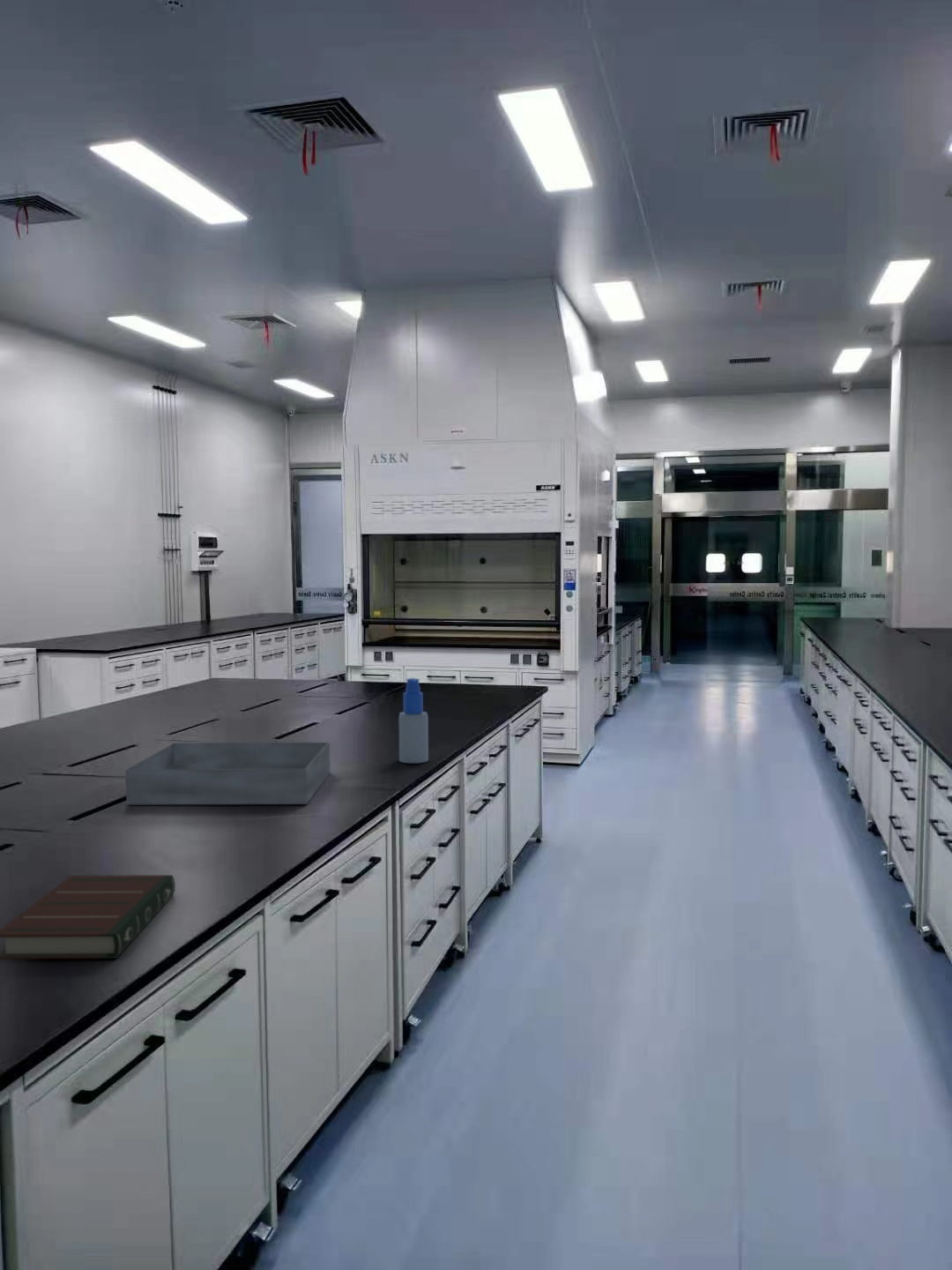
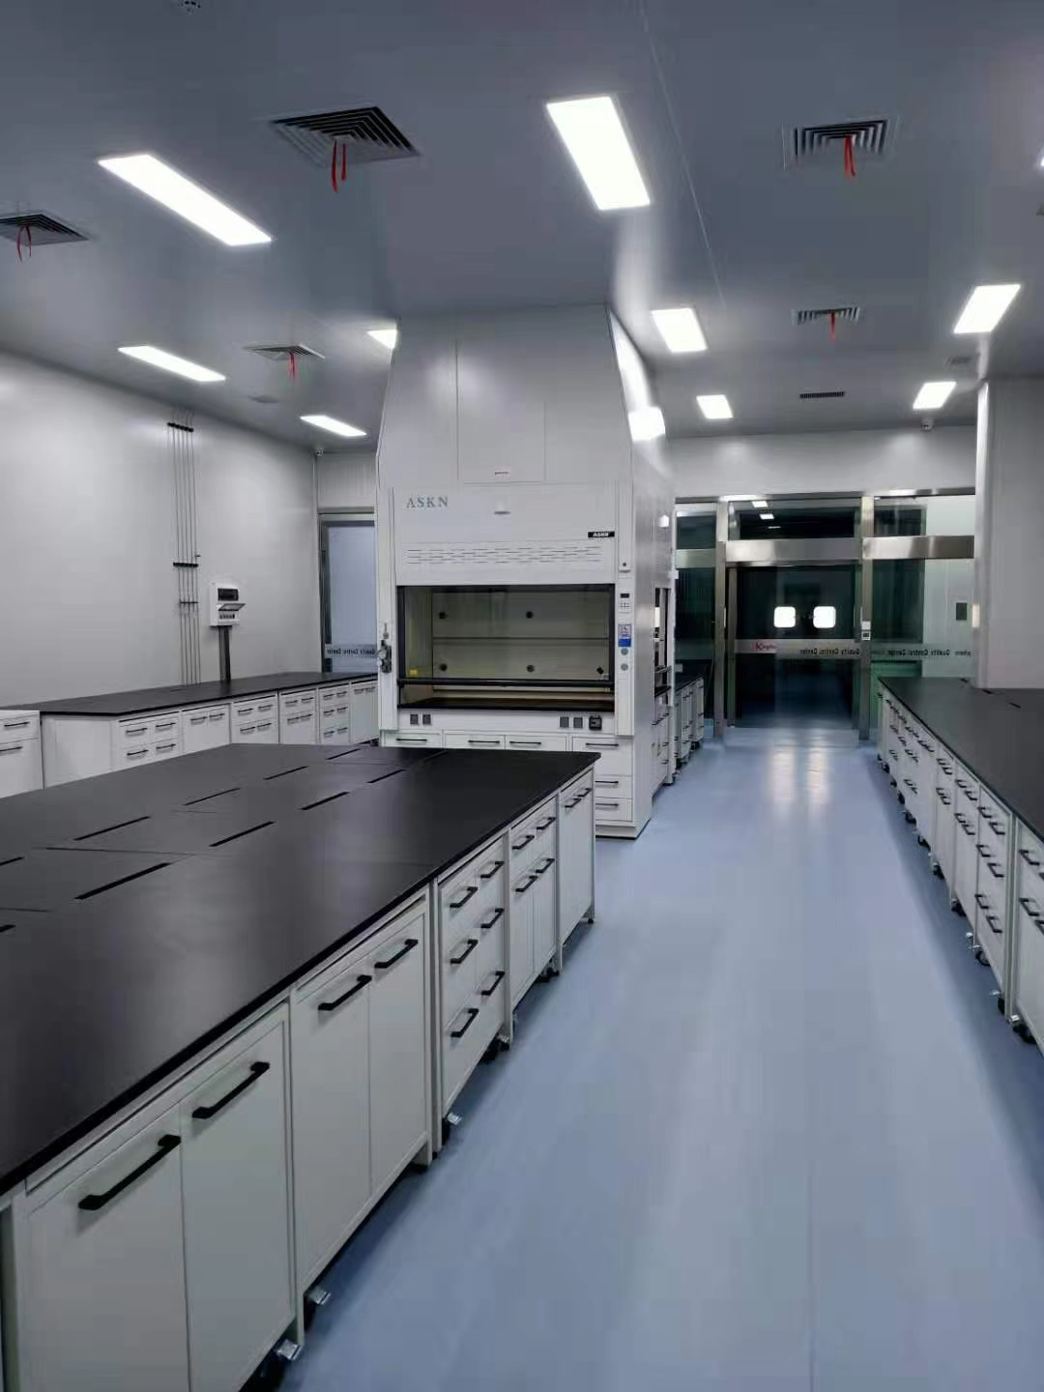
- storage tray (235, 771)
- book (93, 913)
- spray bottle (413, 719)
